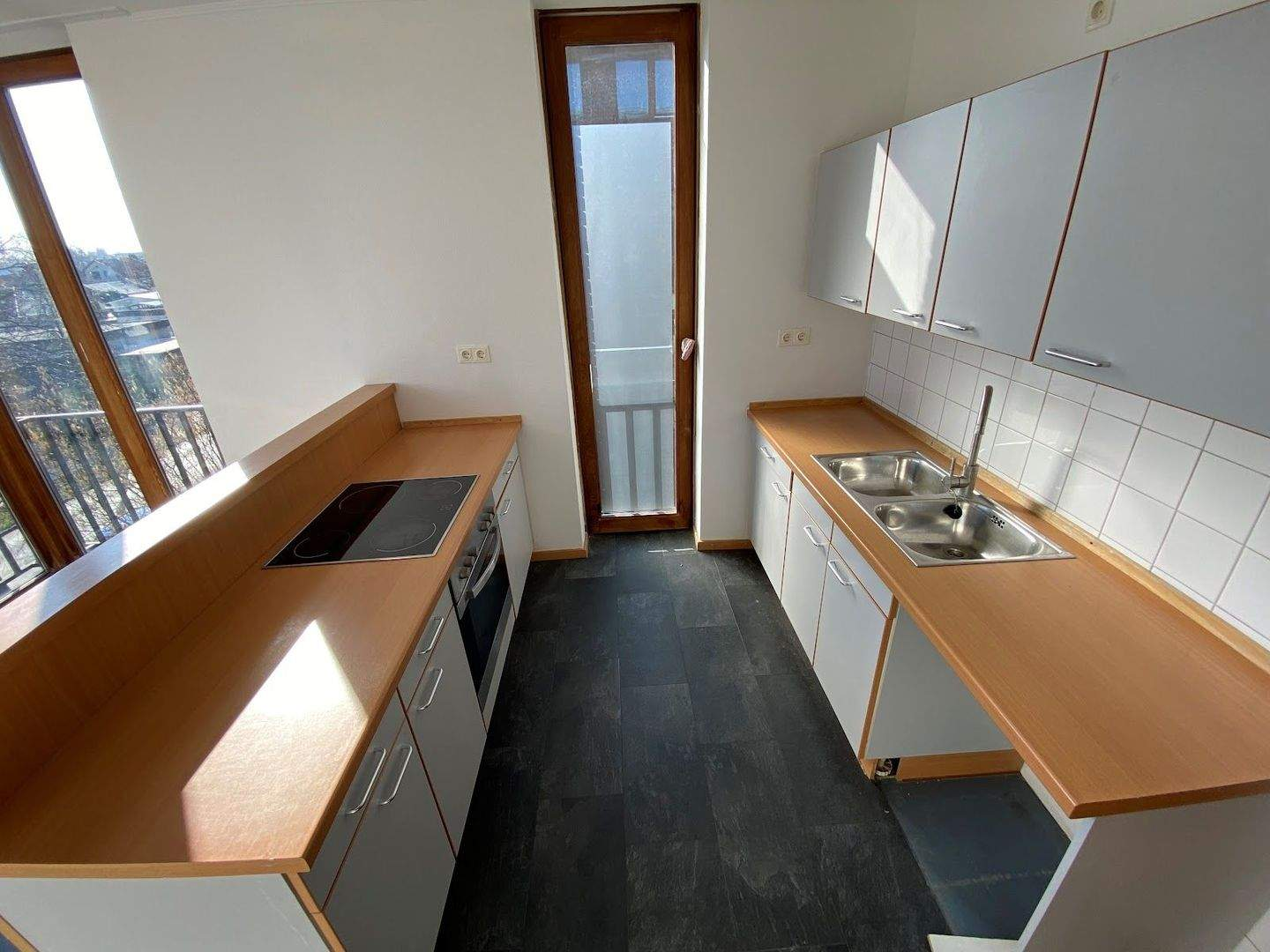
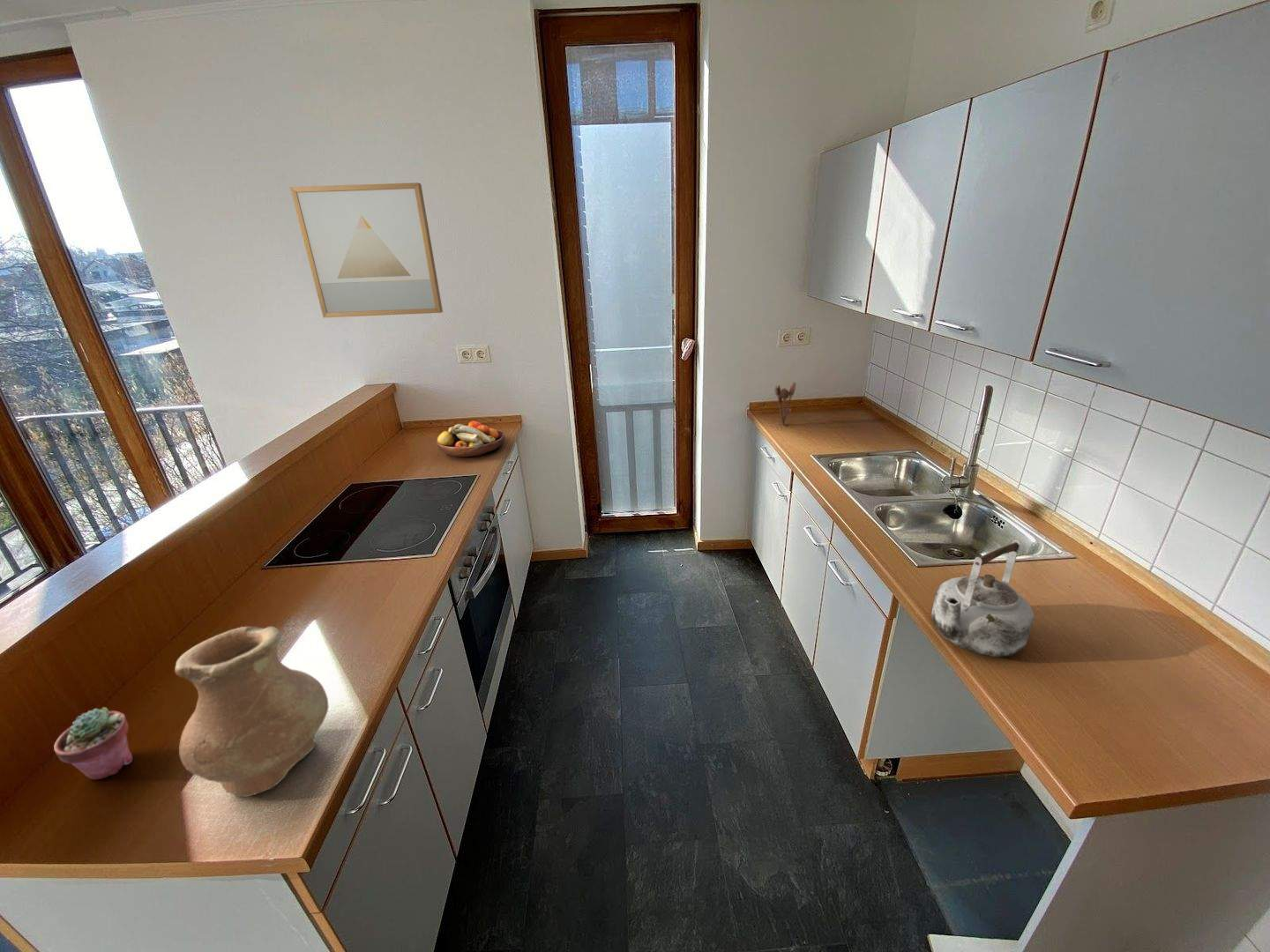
+ fruit bowl (470, 435)
+ utensil holder (784, 403)
+ potted succulent (96, 741)
+ kettle (979, 596)
+ wall art (370, 252)
+ vase (251, 706)
